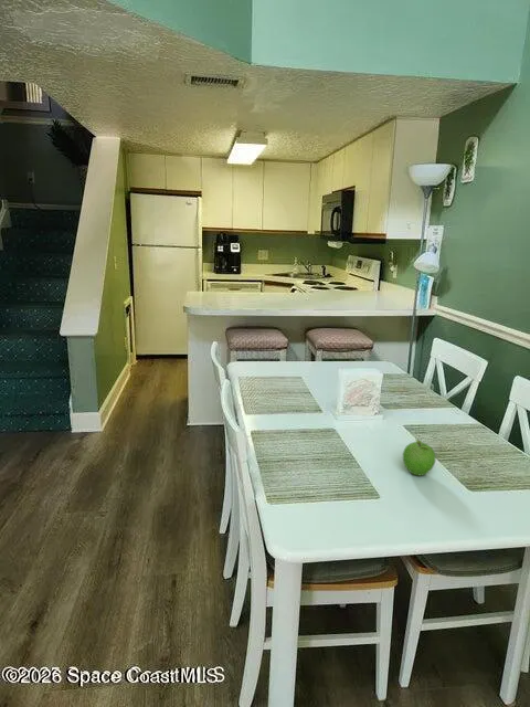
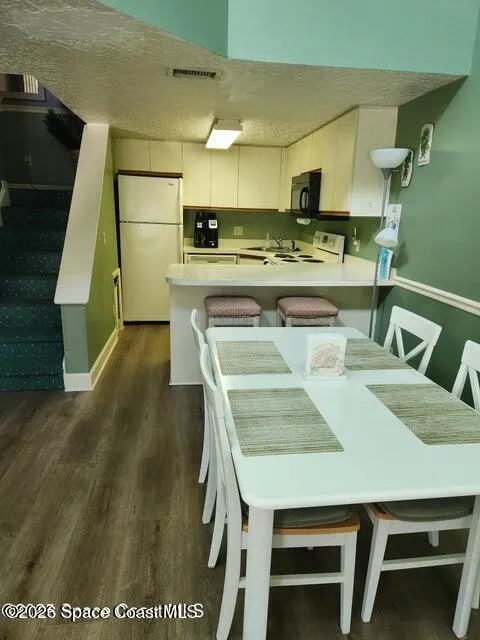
- fruit (418, 456)
